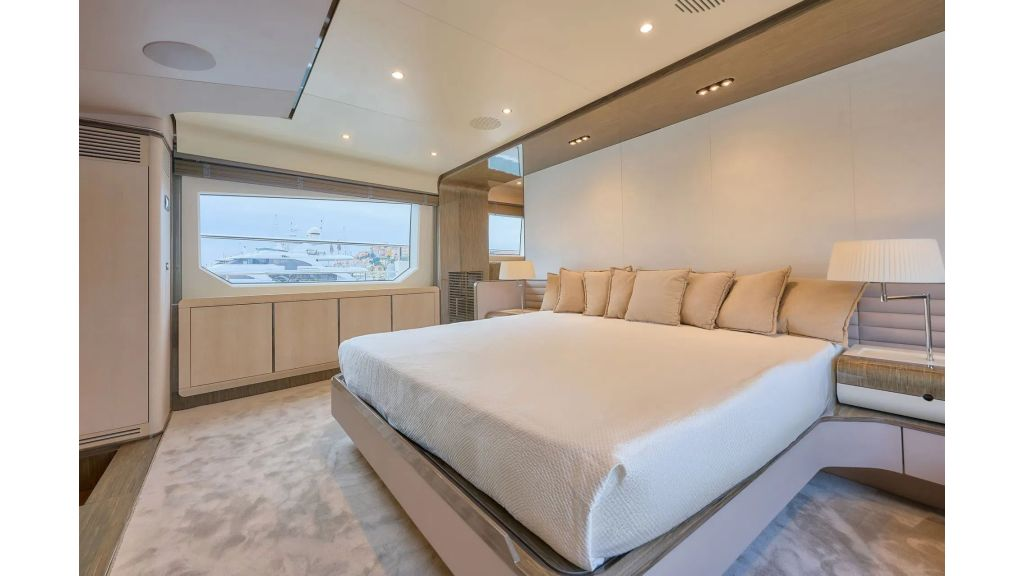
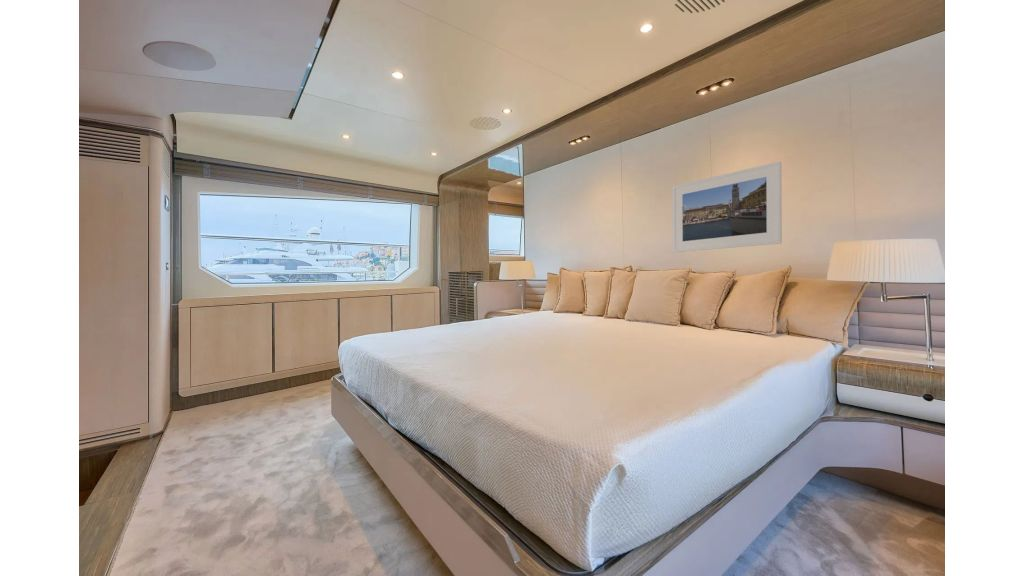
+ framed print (721, 211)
